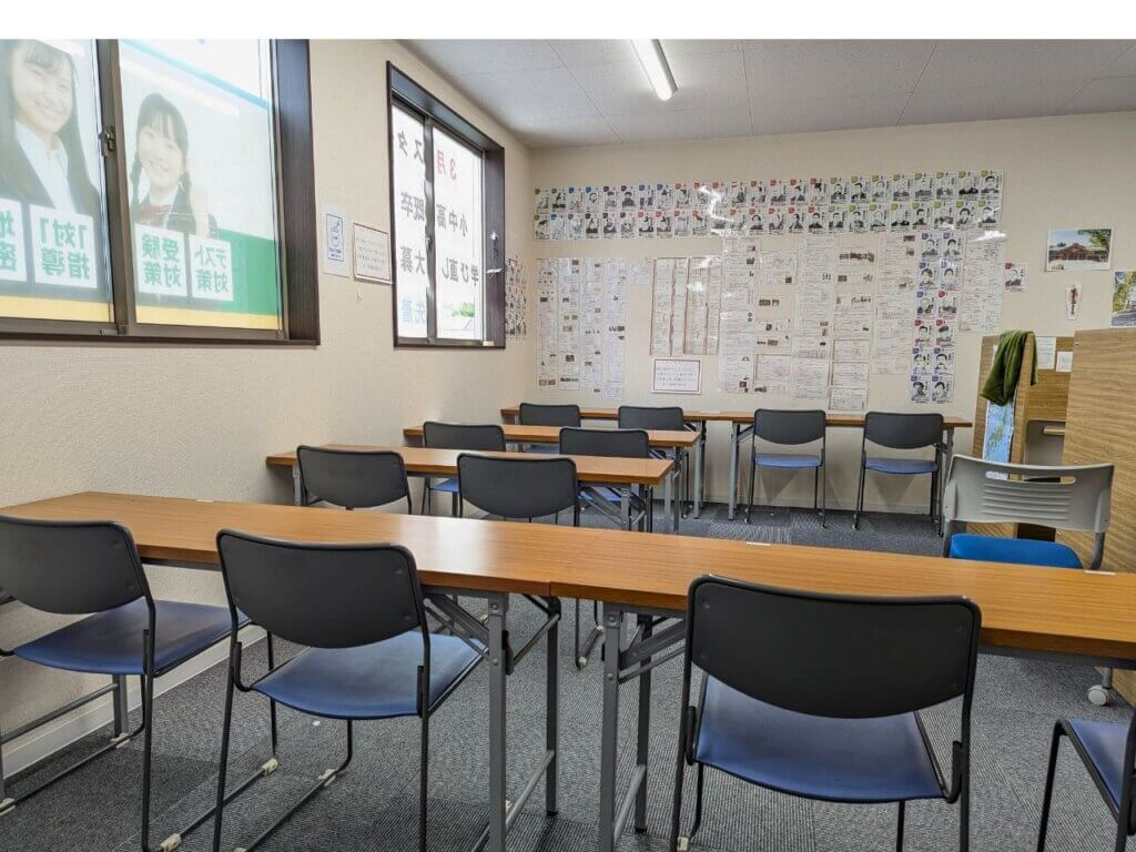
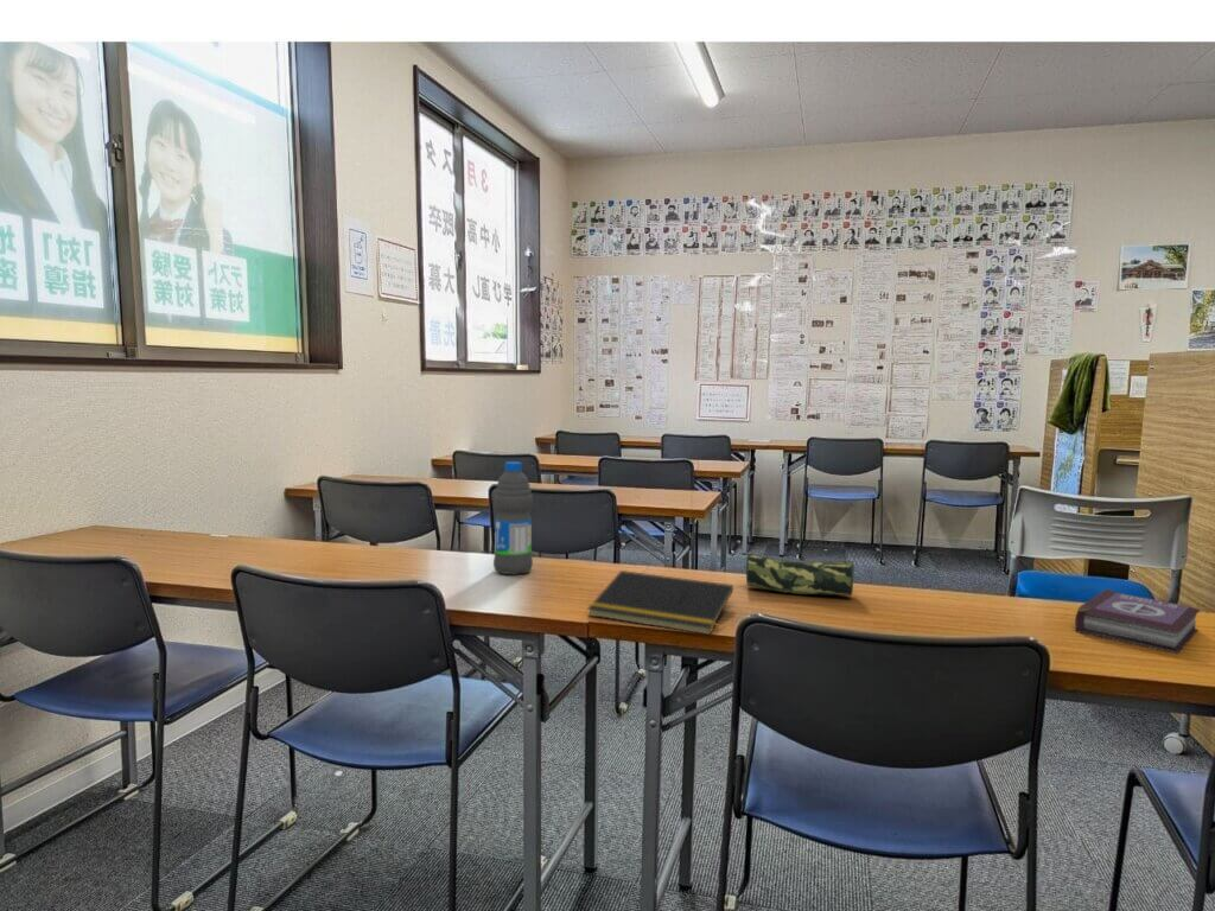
+ pencil case (796, 574)
+ book (1137, 618)
+ notepad (661, 599)
+ water bottle (513, 516)
